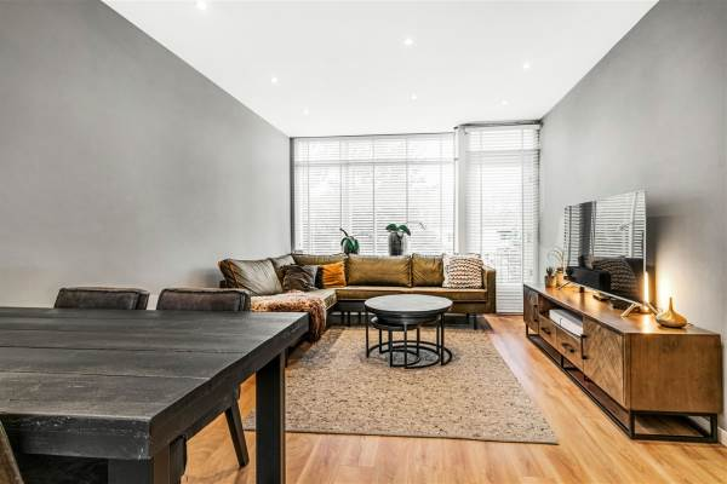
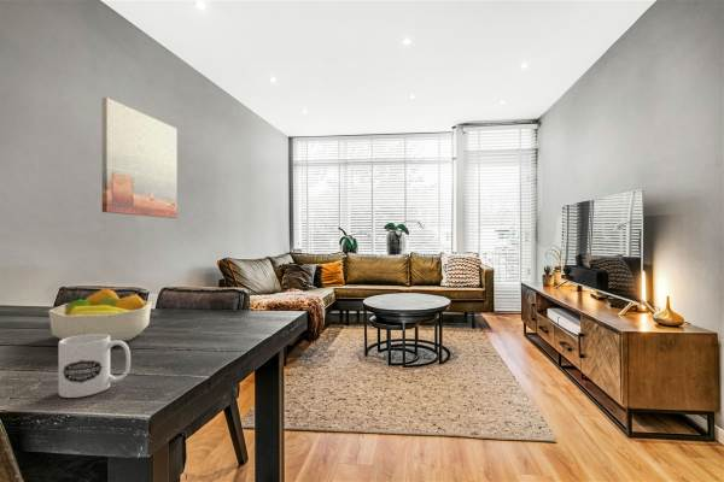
+ fruit bowl (103, 315)
+ wall art (144, 165)
+ mug (95, 363)
